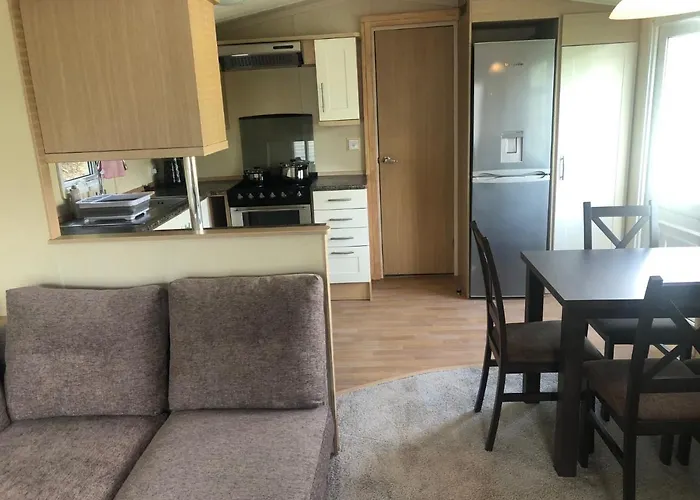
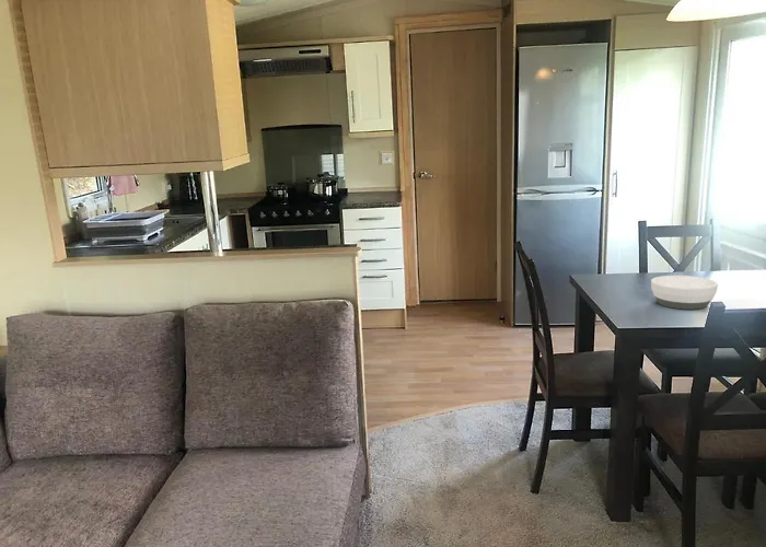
+ bowl (683, 292)
